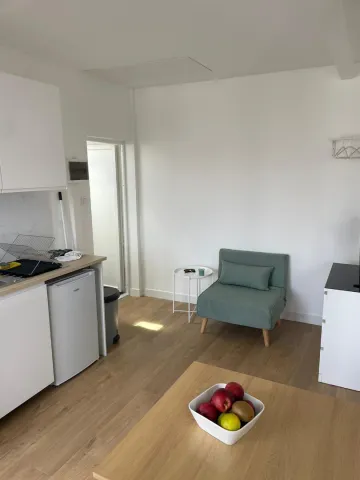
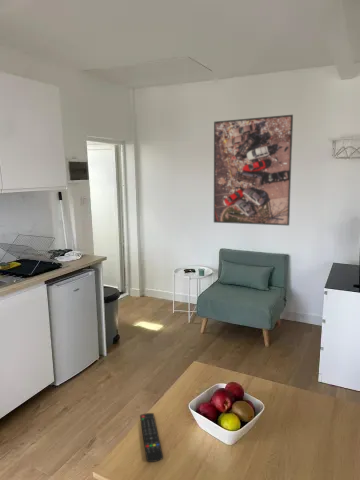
+ remote control (150, 435)
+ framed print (250, 172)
